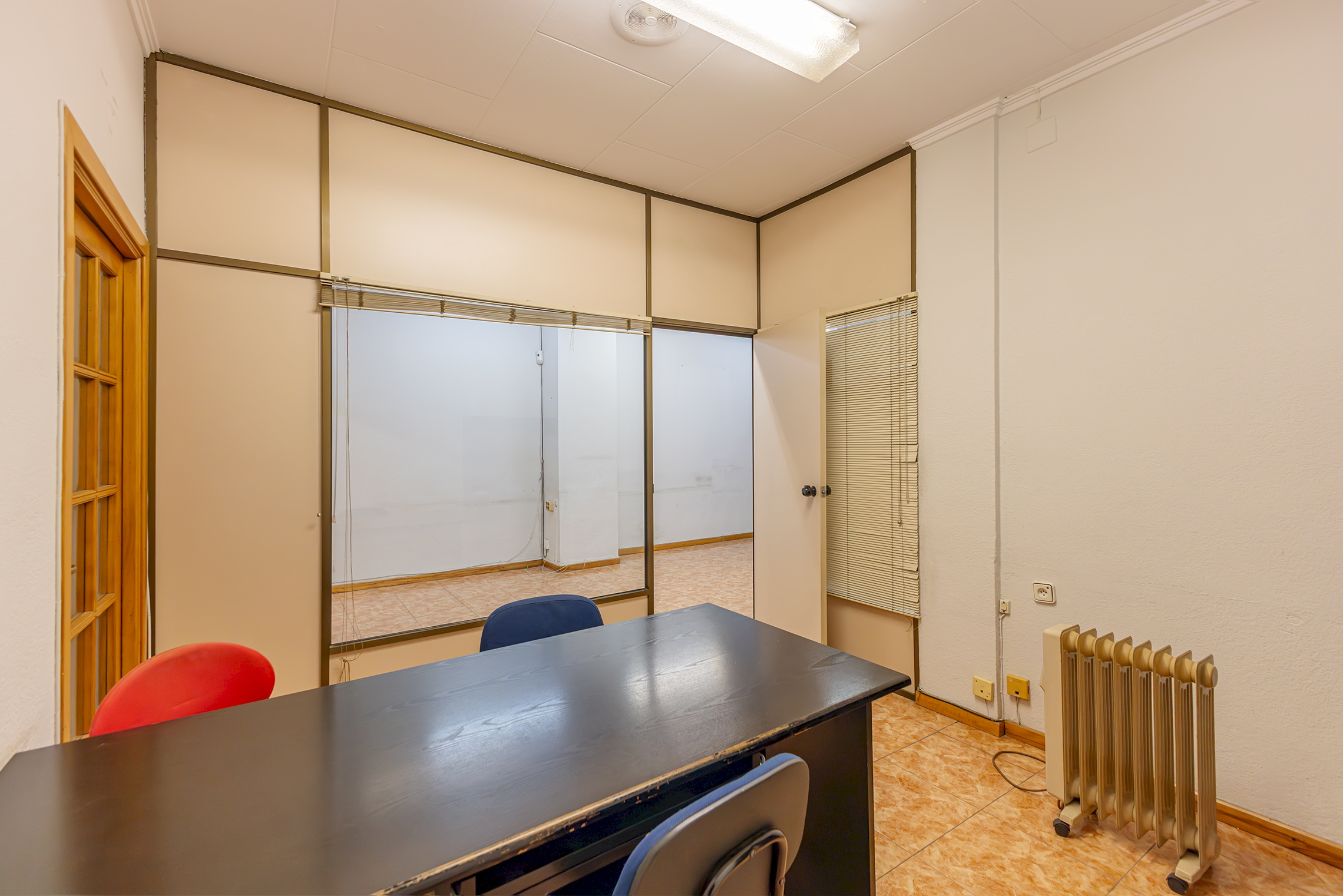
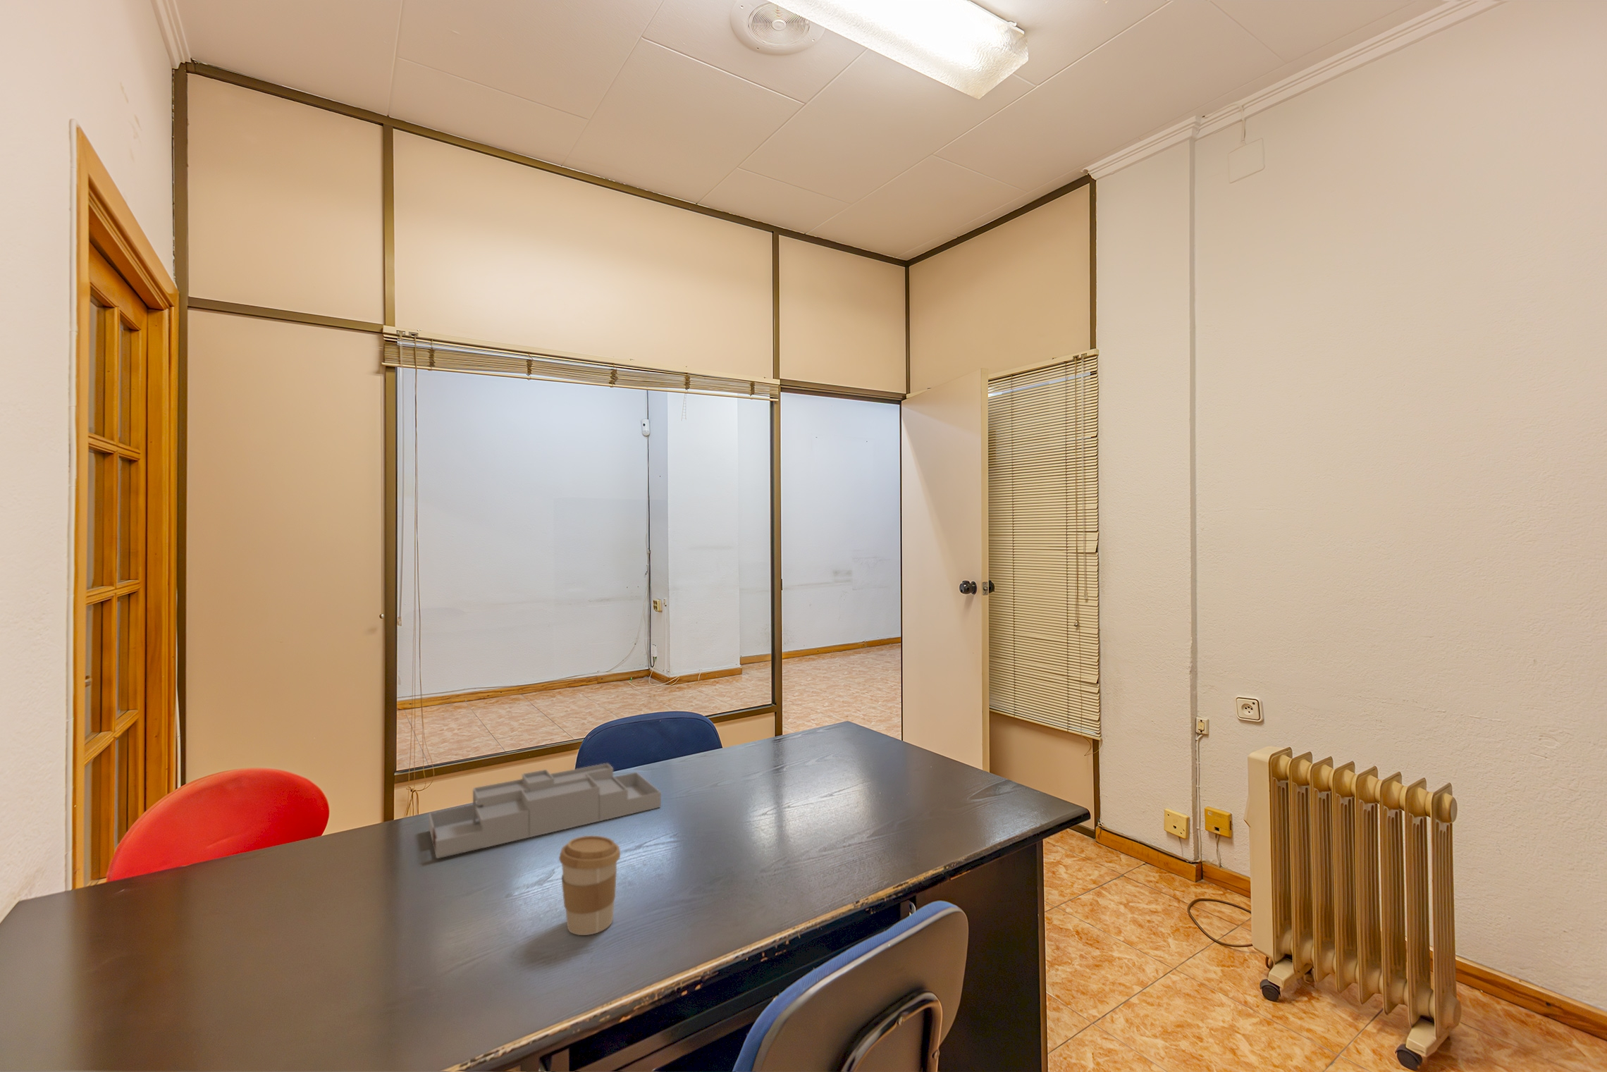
+ coffee cup (590, 882)
+ desk organizer (549, 798)
